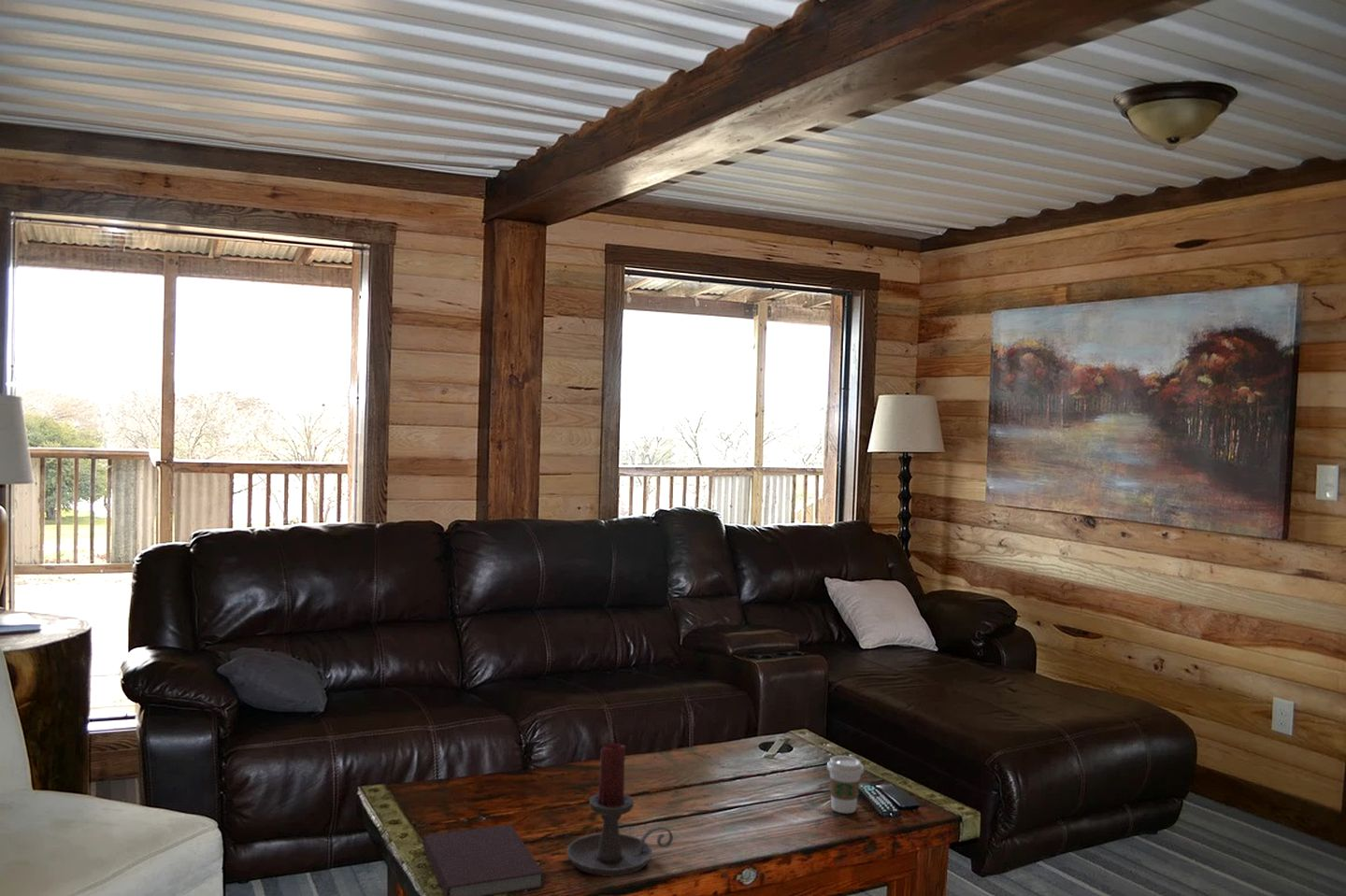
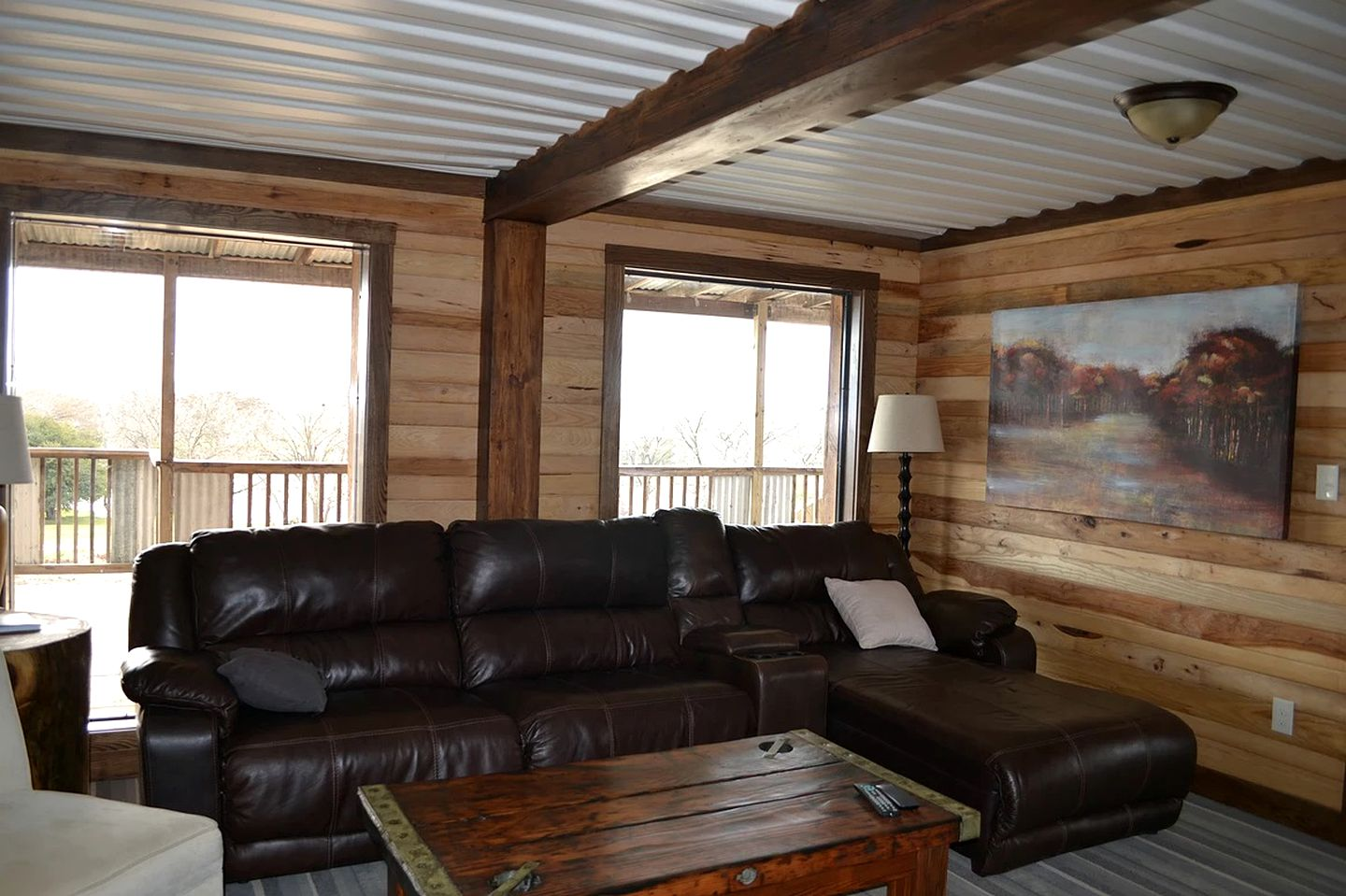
- notebook (480, 860)
- candle holder (623, 800)
- coffee cup (844, 784)
